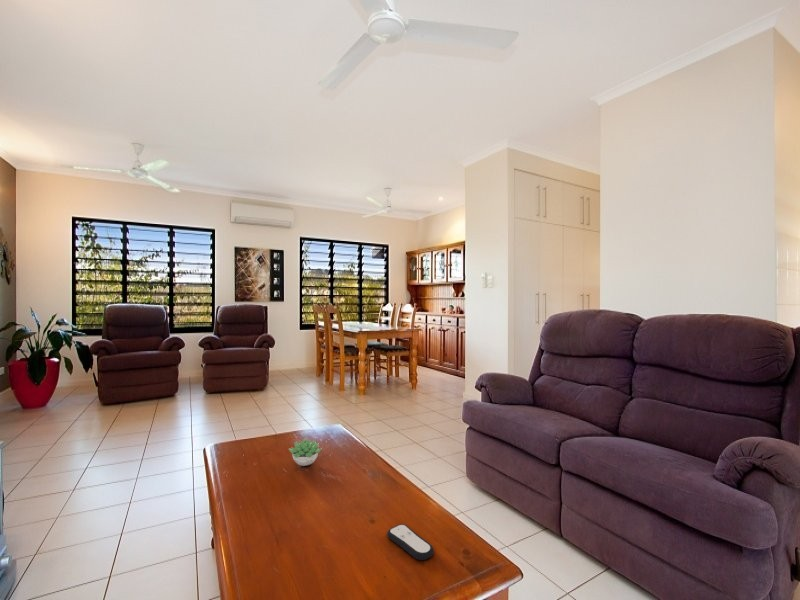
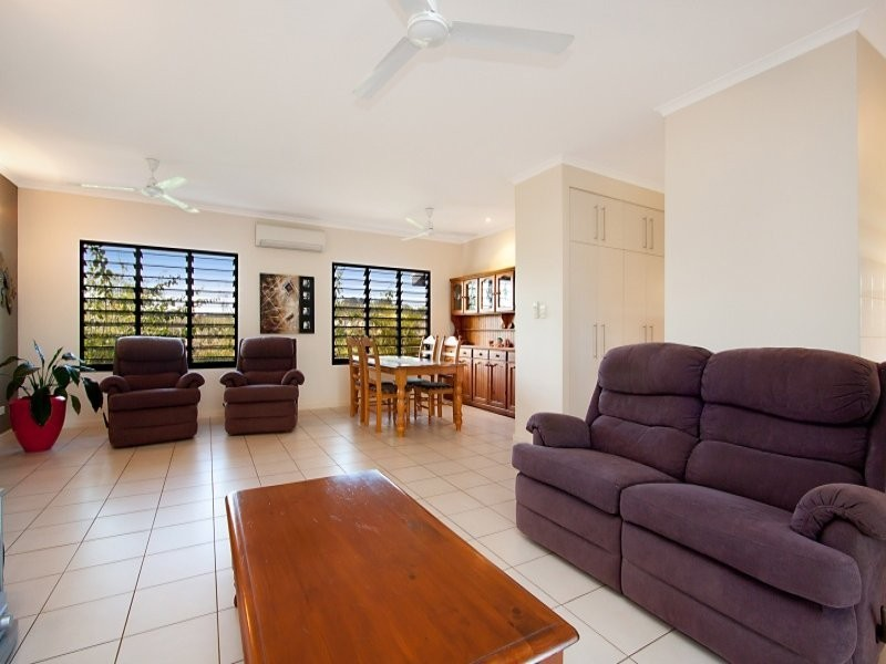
- succulent plant (305, 453)
- remote control (410, 541)
